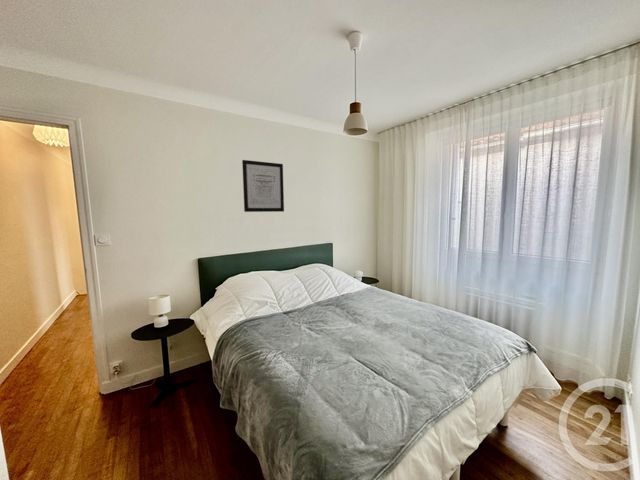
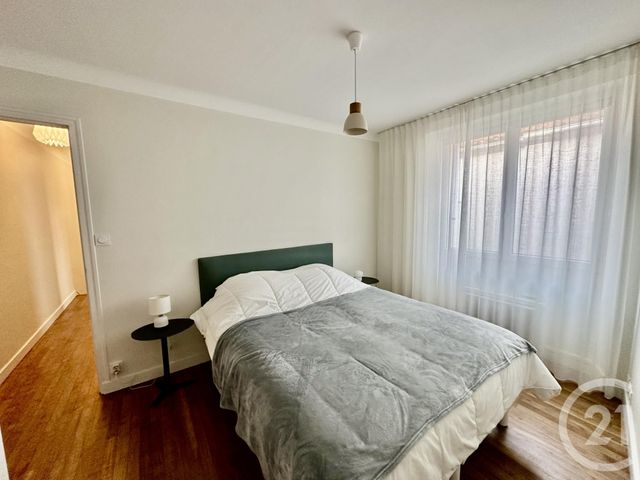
- wall art (264, 187)
